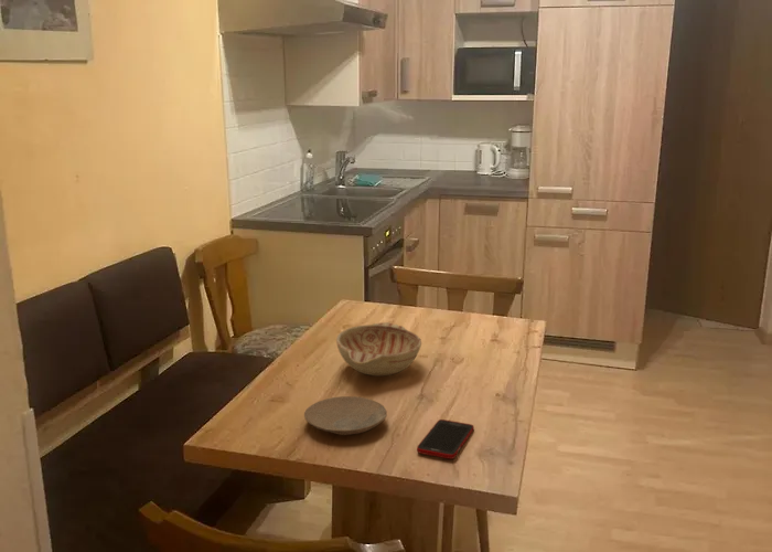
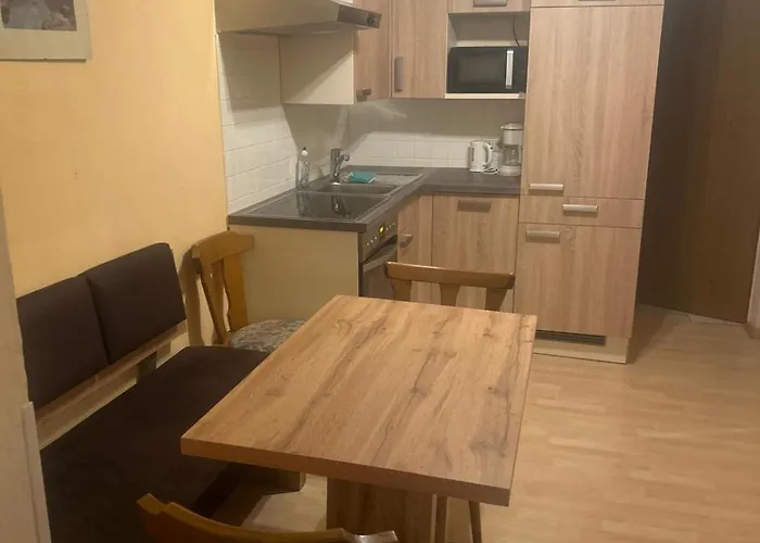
- decorative bowl (378, 353)
- plate (345, 417)
- cell phone (446, 438)
